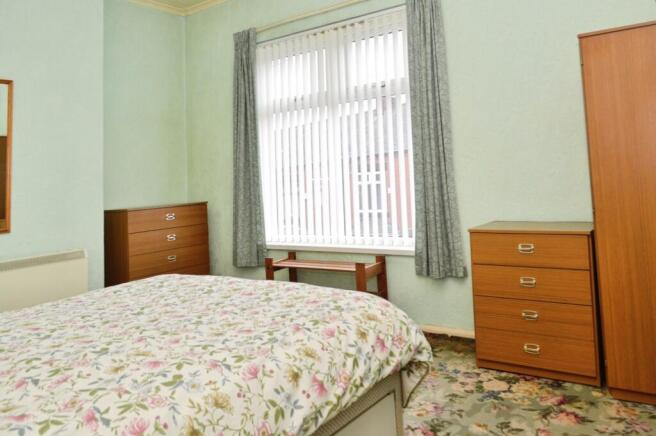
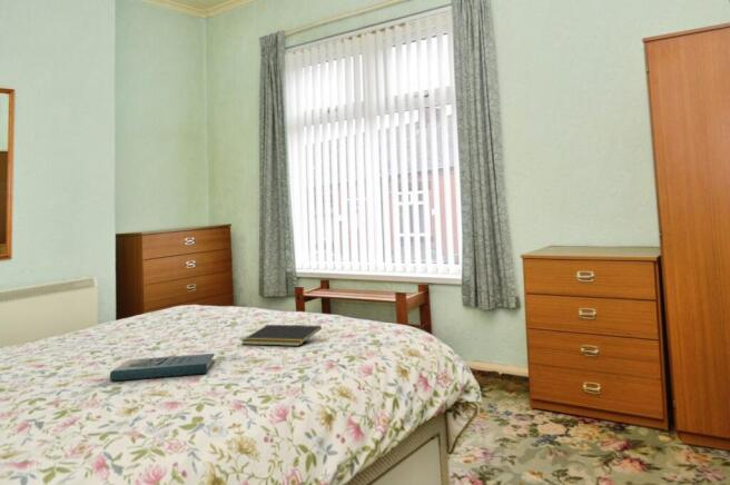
+ notepad (282, 334)
+ book (166, 366)
